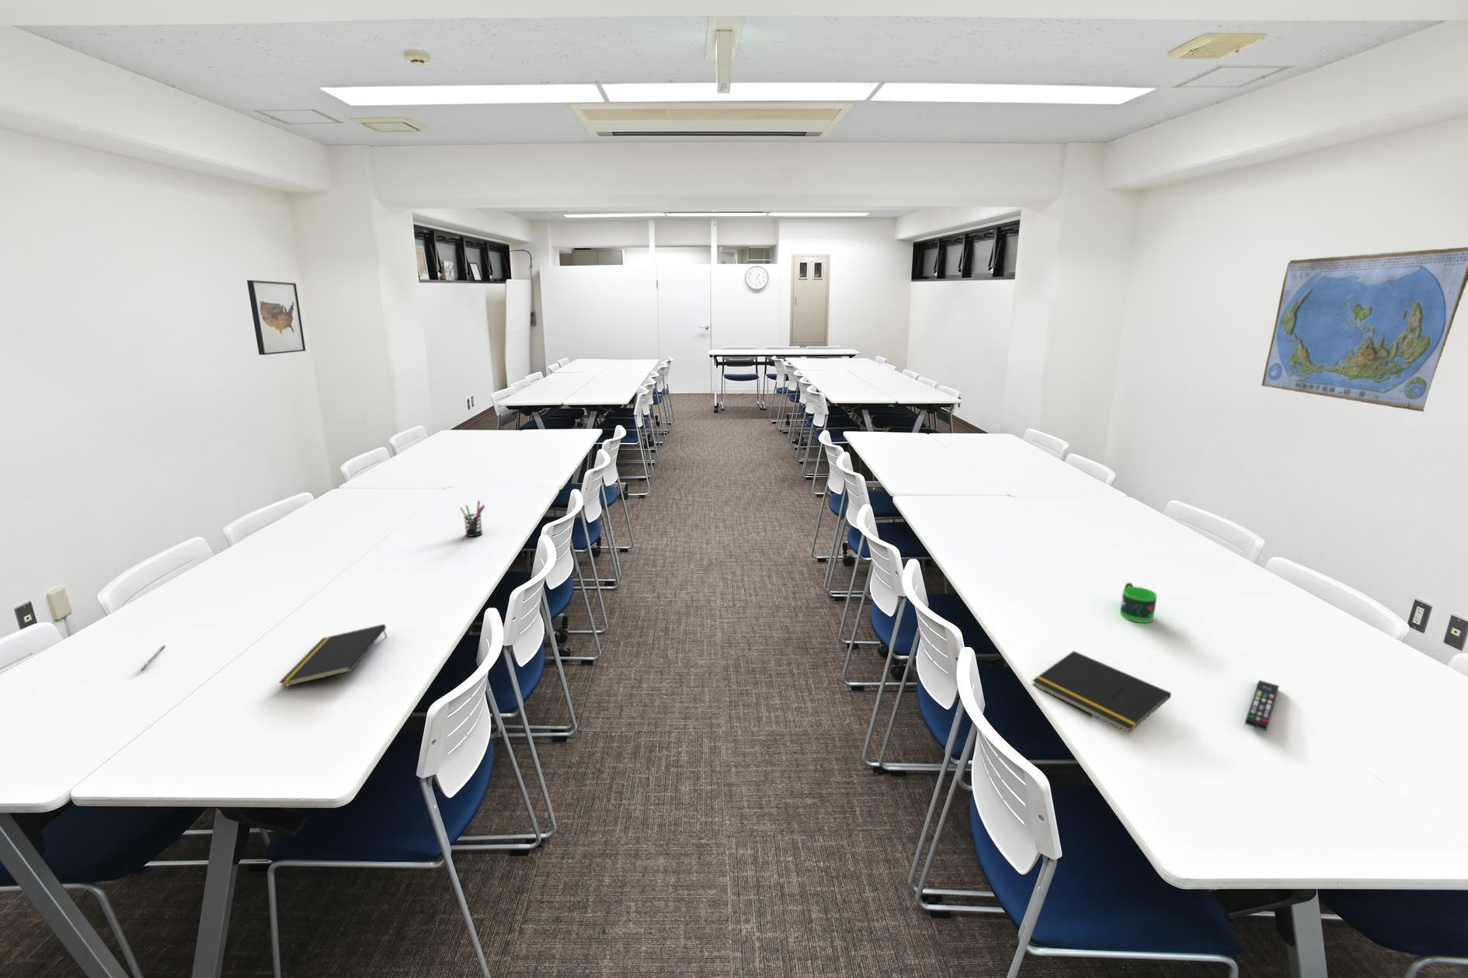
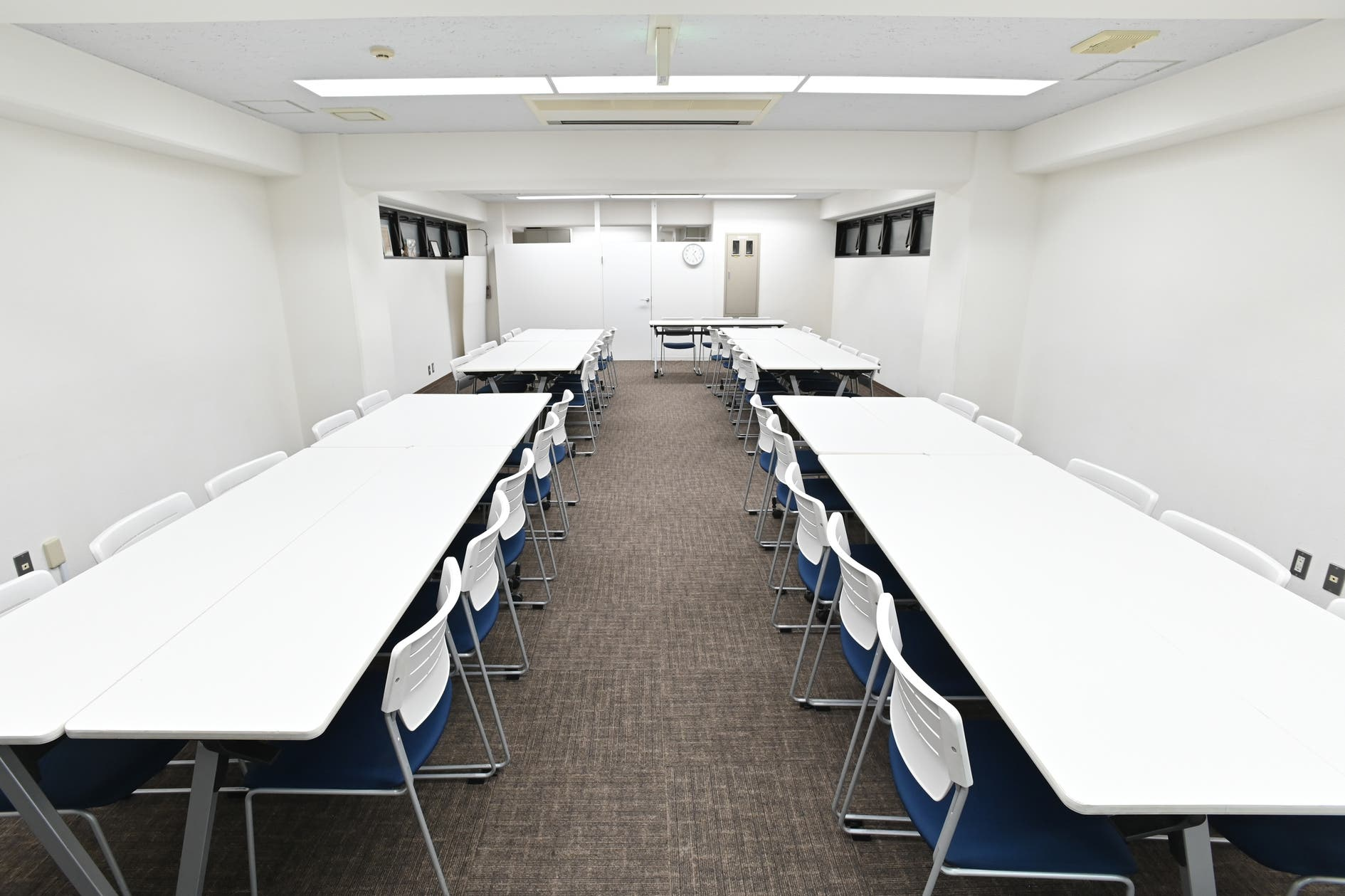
- remote control (1262, 704)
- world map (1351, 327)
- pen holder (473, 518)
- mug (1135, 600)
- notepad (335, 654)
- wall art (278, 318)
- pen (153, 657)
- notepad (1099, 689)
